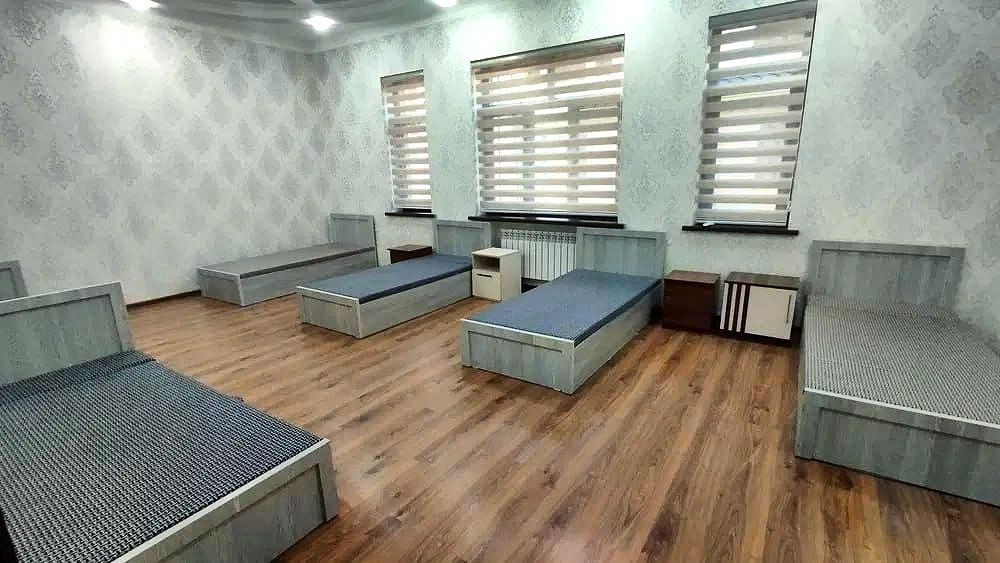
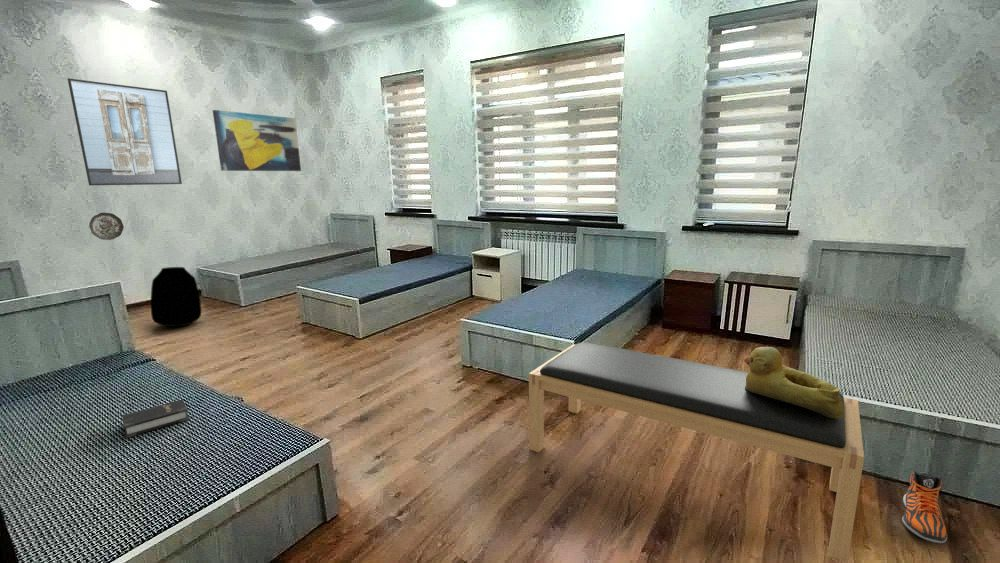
+ backpack (174, 296)
+ wall art (260, 143)
+ bench (677, 421)
+ sneaker (923, 499)
+ rubber duck (791, 375)
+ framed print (129, 135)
+ decorative plate (106, 226)
+ hardback book (155, 416)
